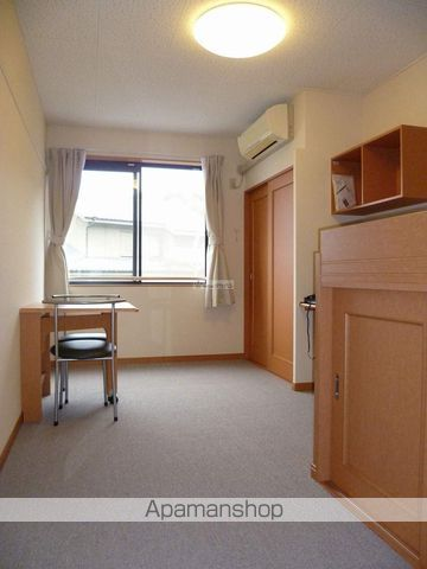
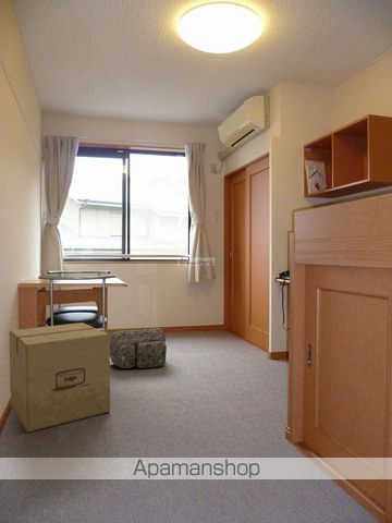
+ cardboard box (59, 370)
+ backpack (138, 348)
